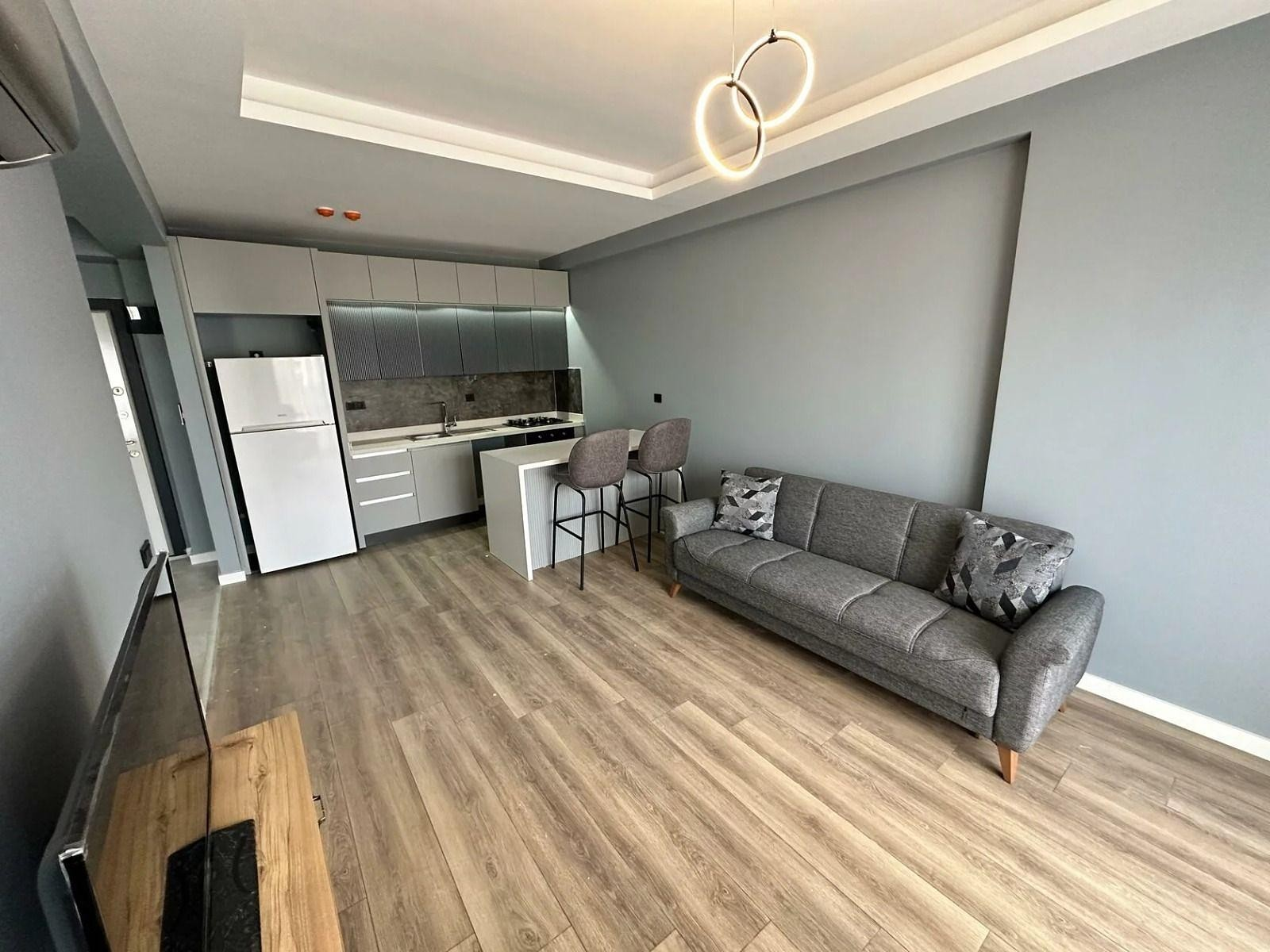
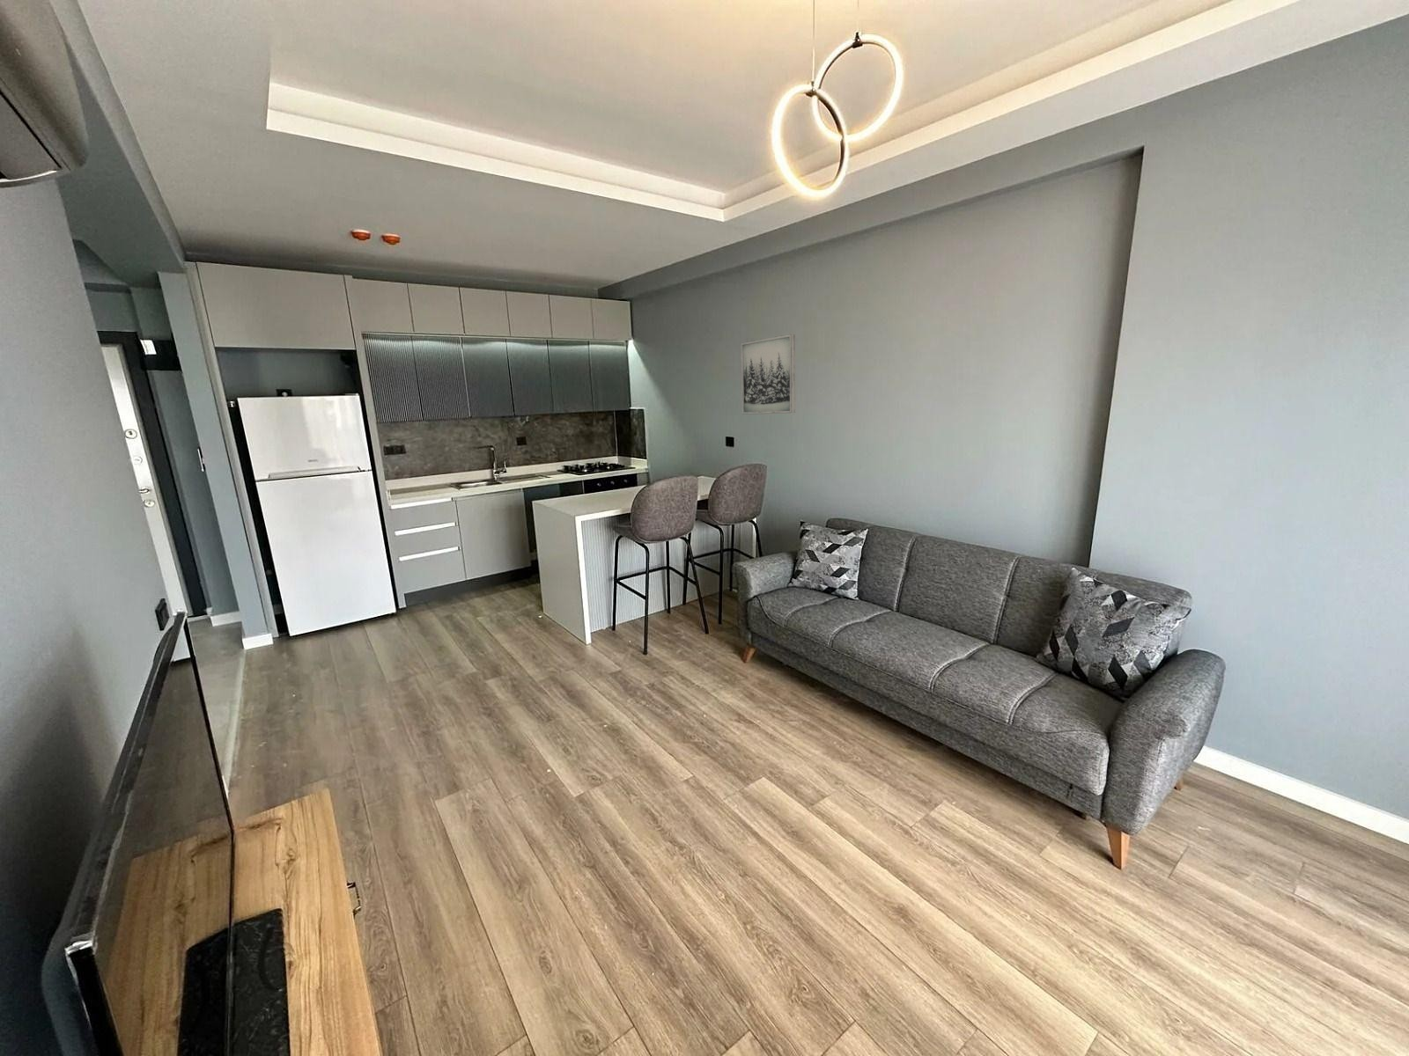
+ wall art (767, 377)
